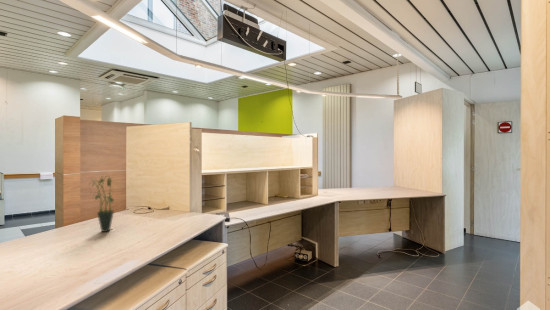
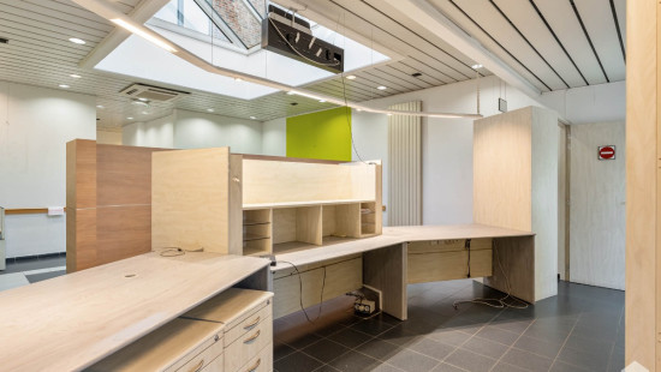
- potted plant (102, 203)
